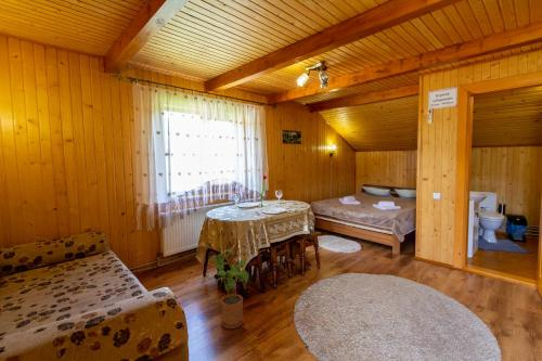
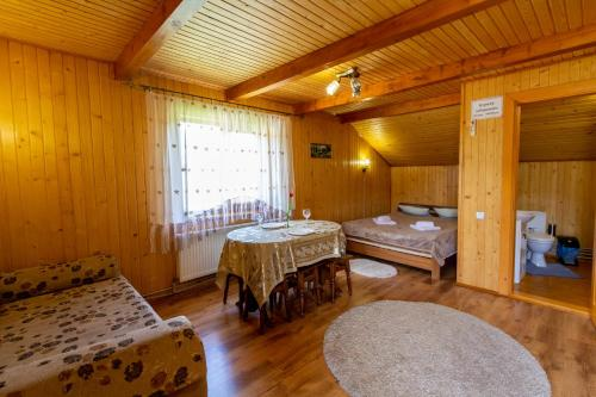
- house plant (232, 286)
